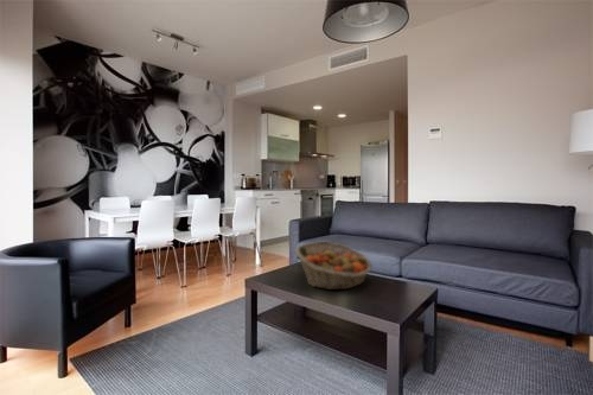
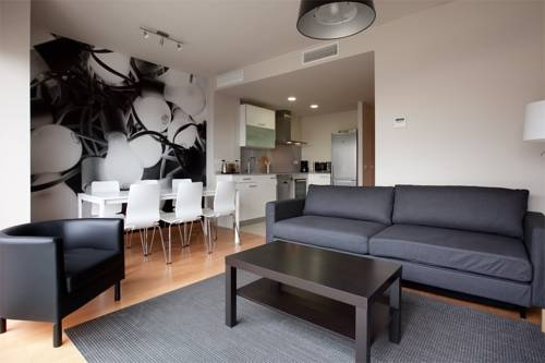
- fruit basket (333, 263)
